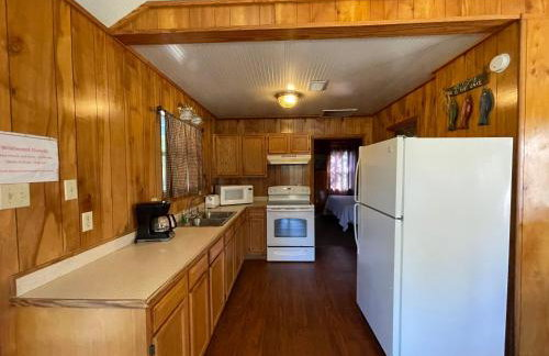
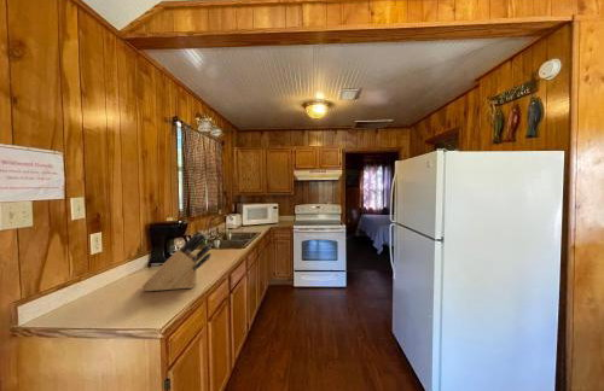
+ knife block (179, 258)
